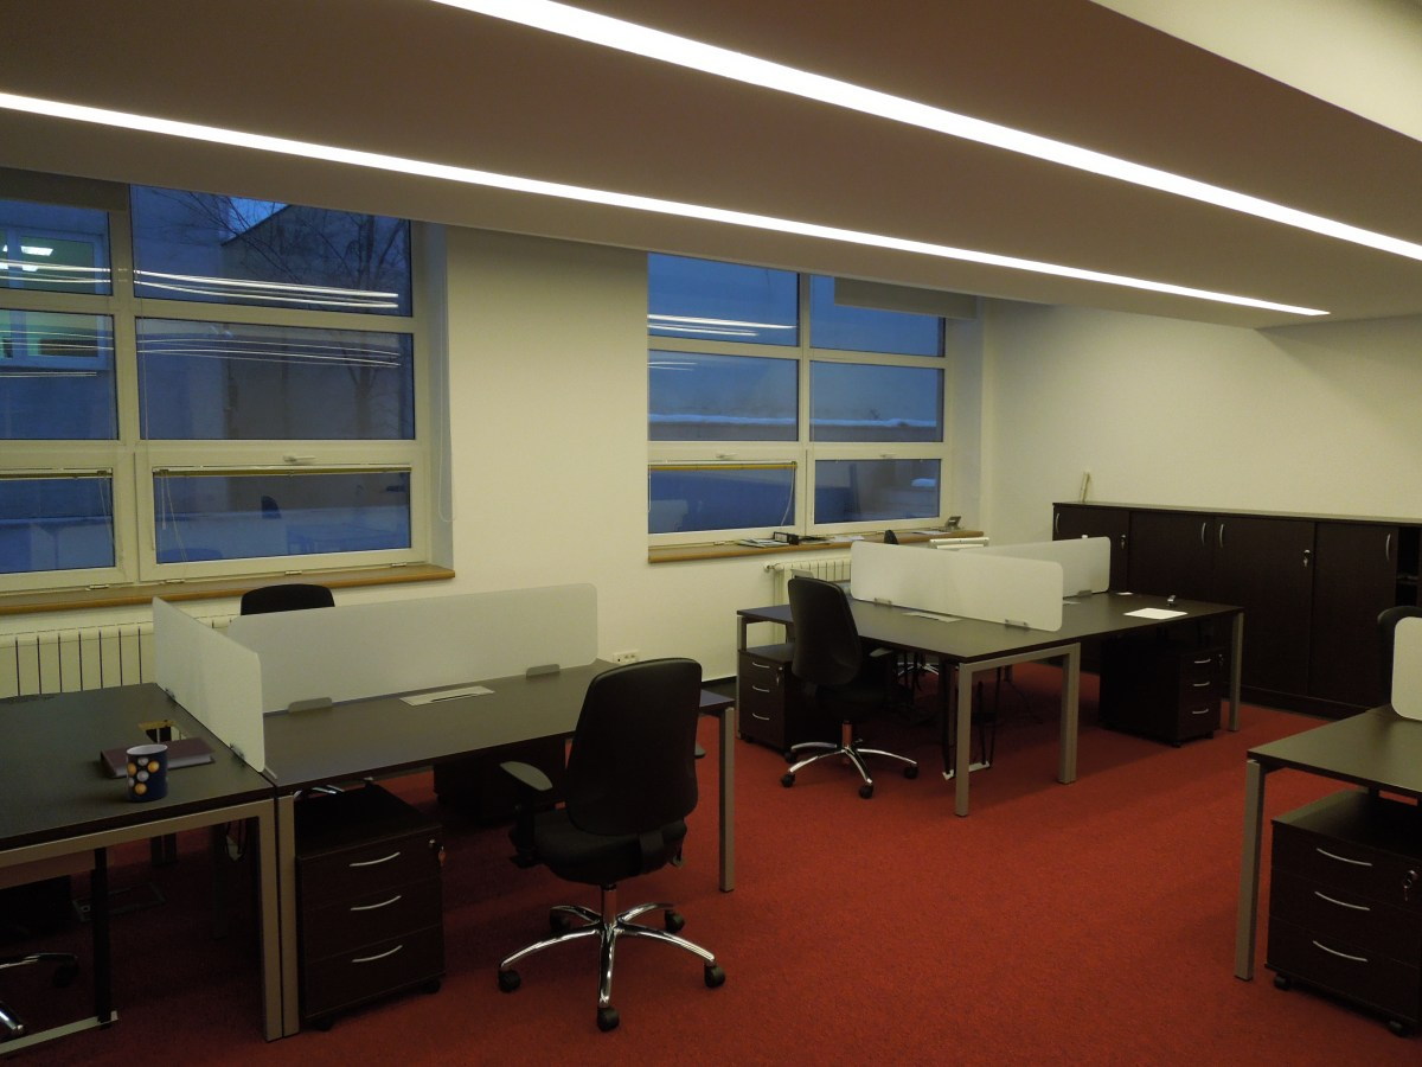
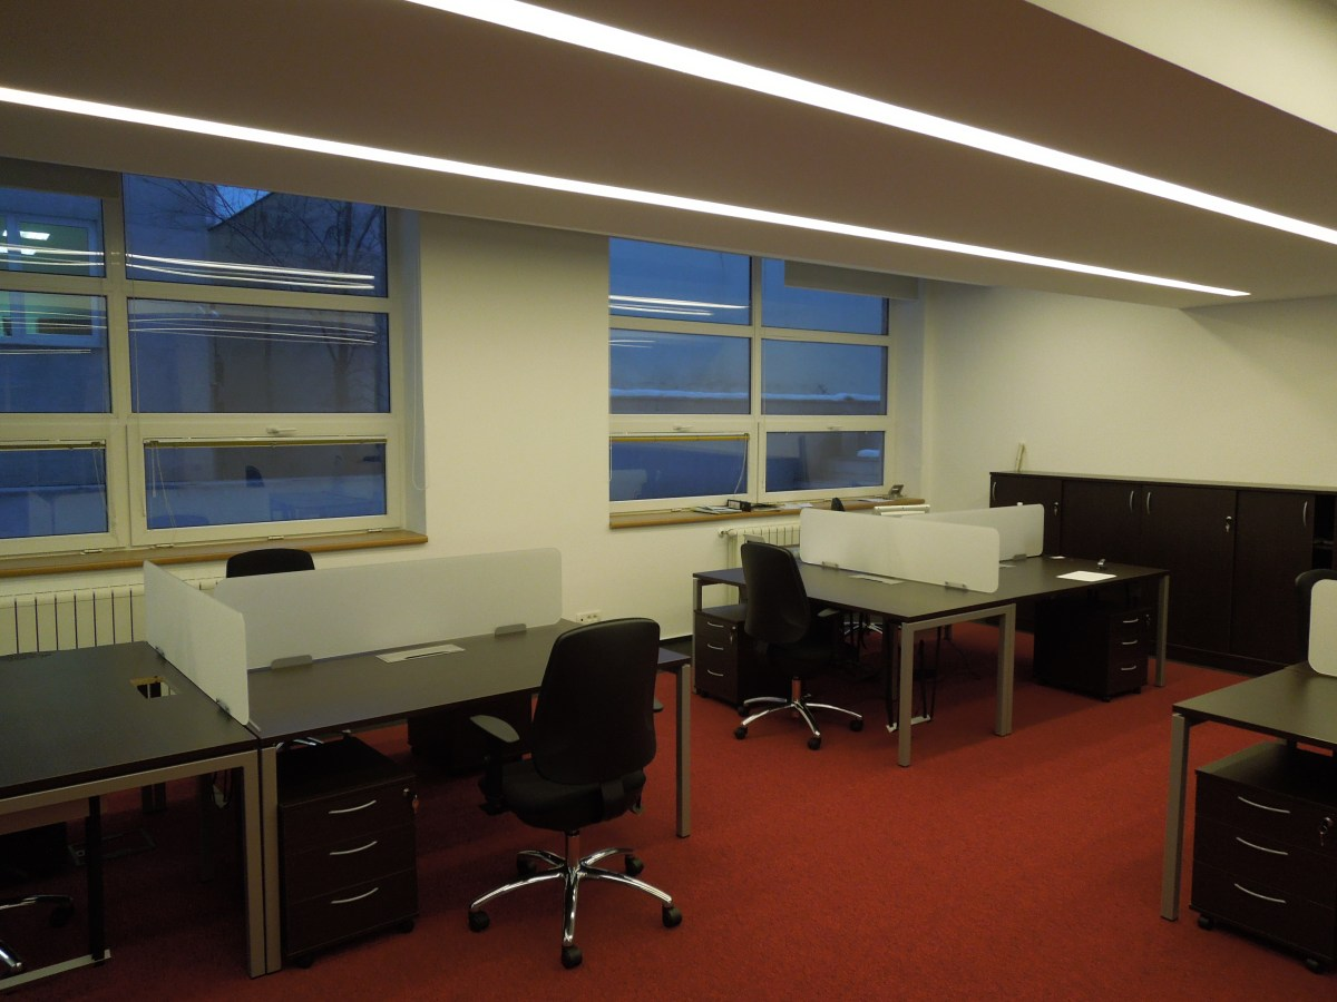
- mug (146, 771)
- notebook (167, 755)
